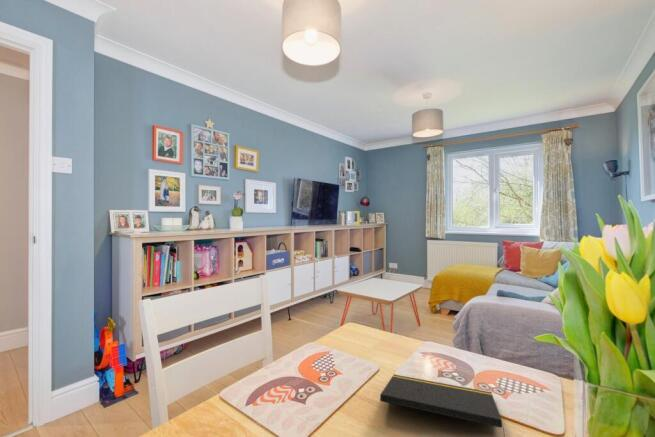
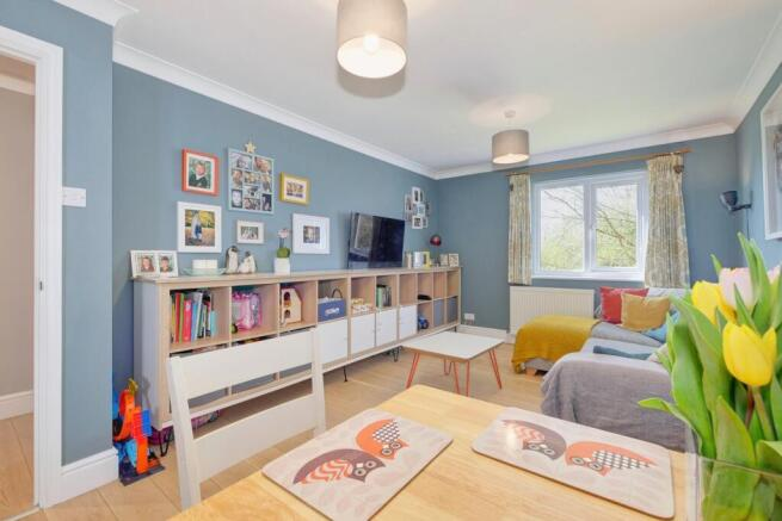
- notepad (438, 396)
